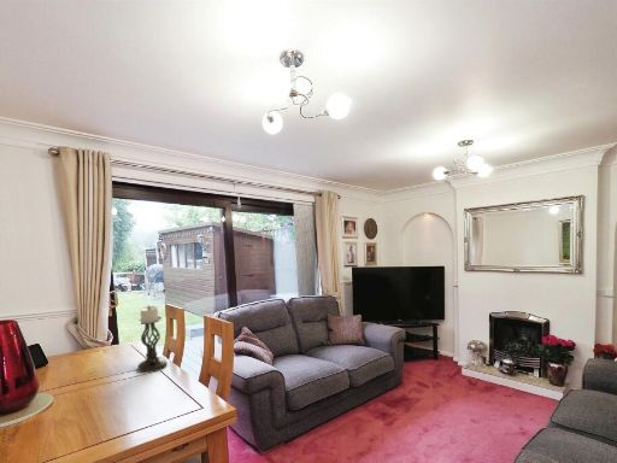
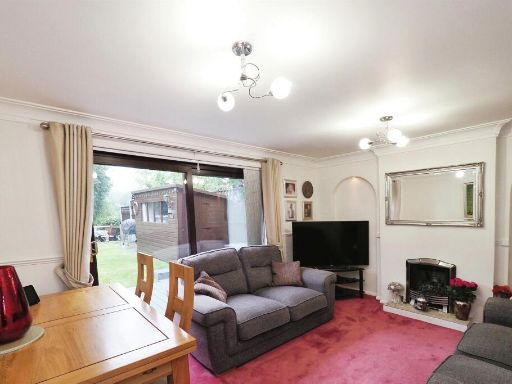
- candle holder (149, 336)
